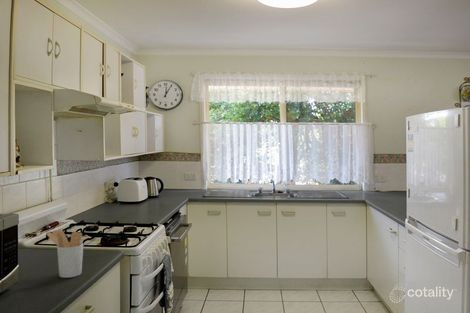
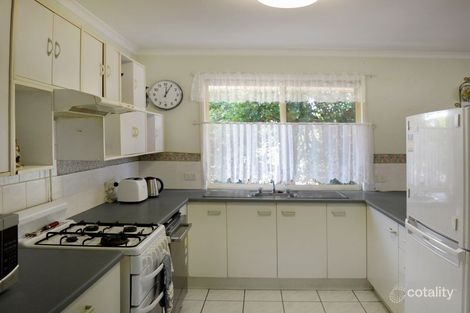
- utensil holder (65, 251)
